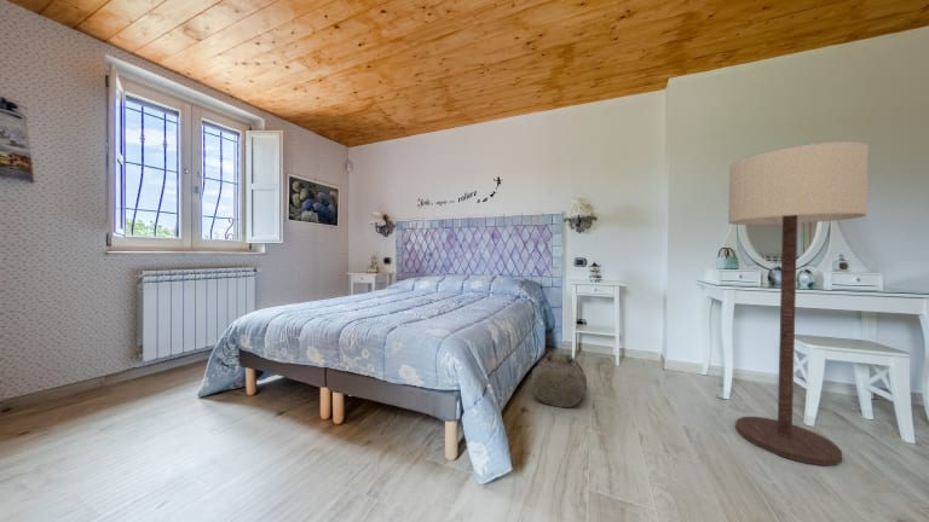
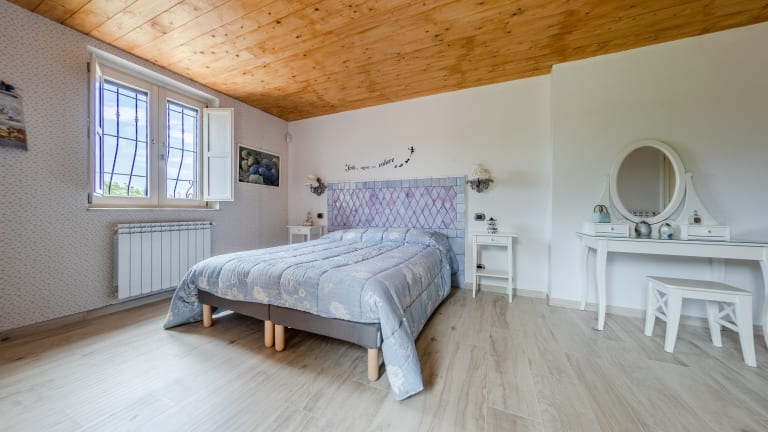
- backpack (558, 373)
- floor lamp (787, 301)
